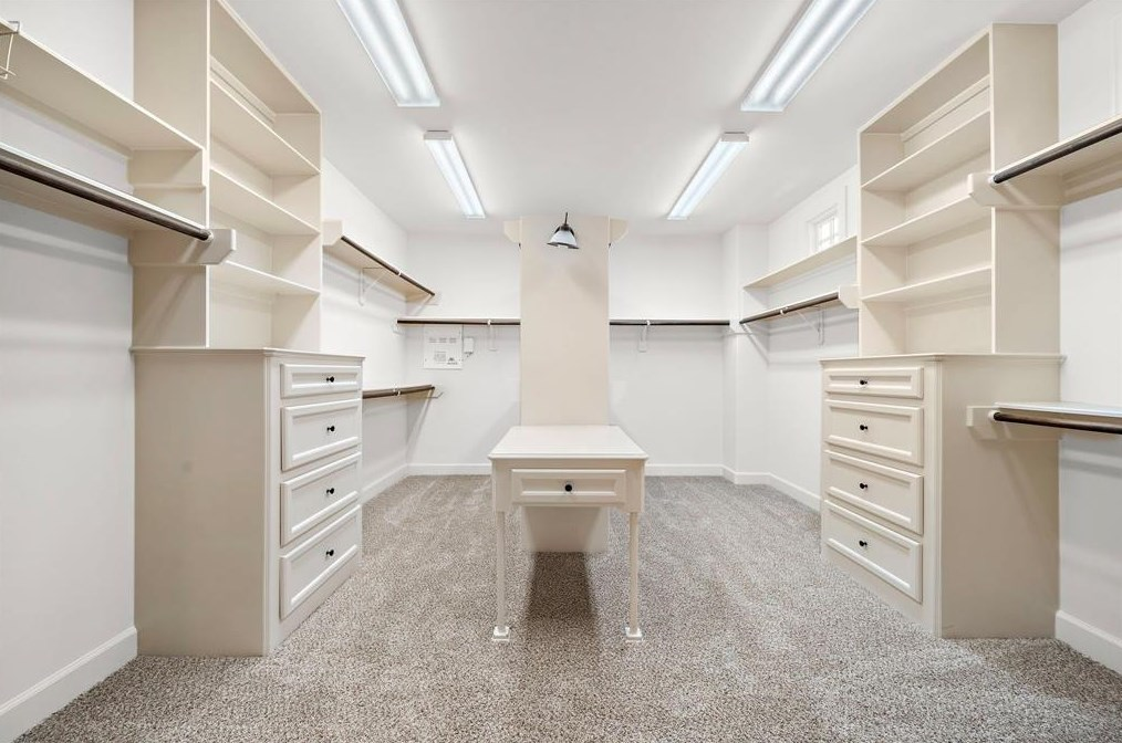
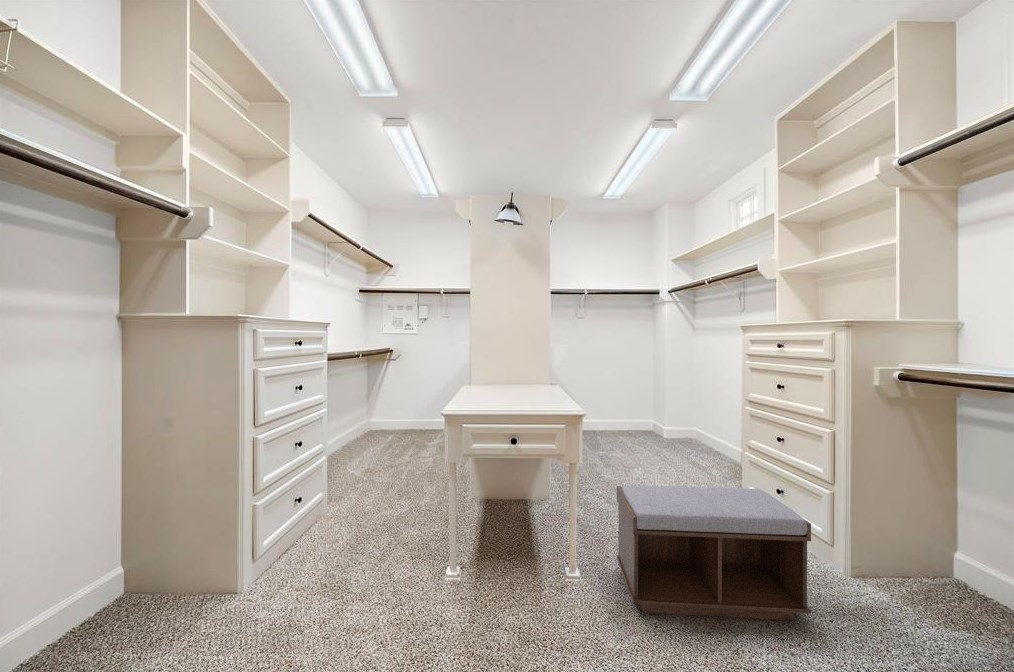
+ bench (703, 545)
